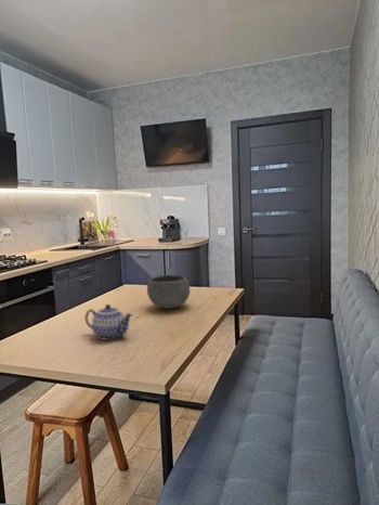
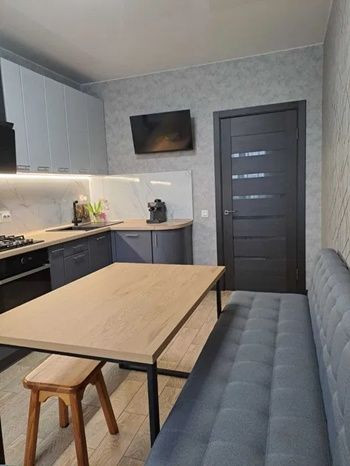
- teapot (108, 320)
- bowl (168, 293)
